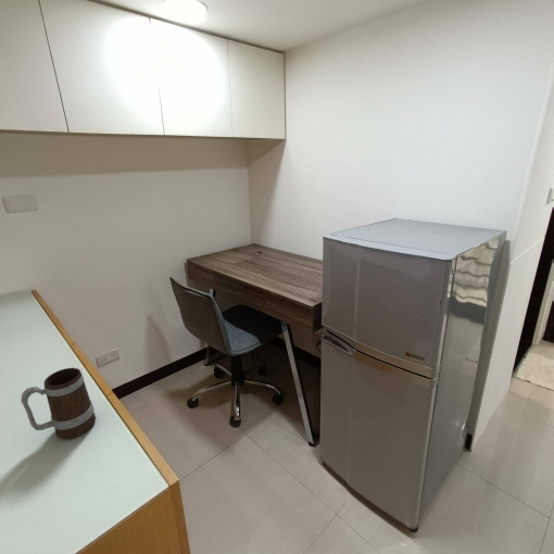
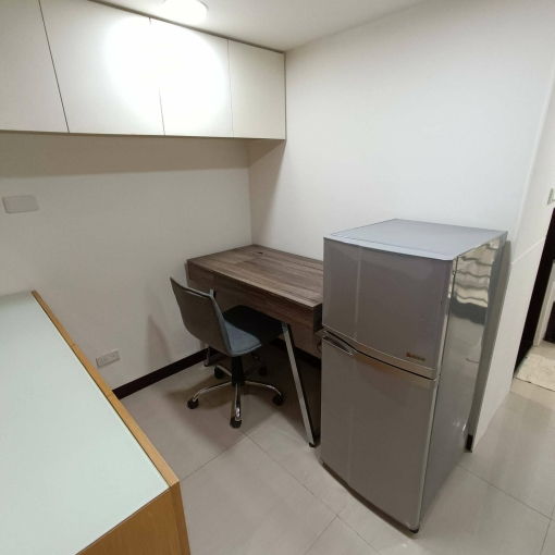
- mug (60, 405)
